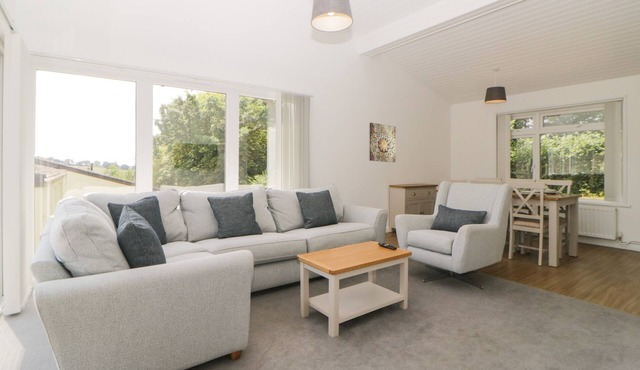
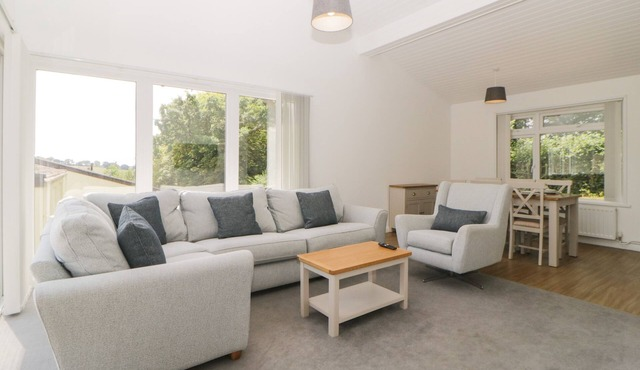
- wall art (382, 143)
